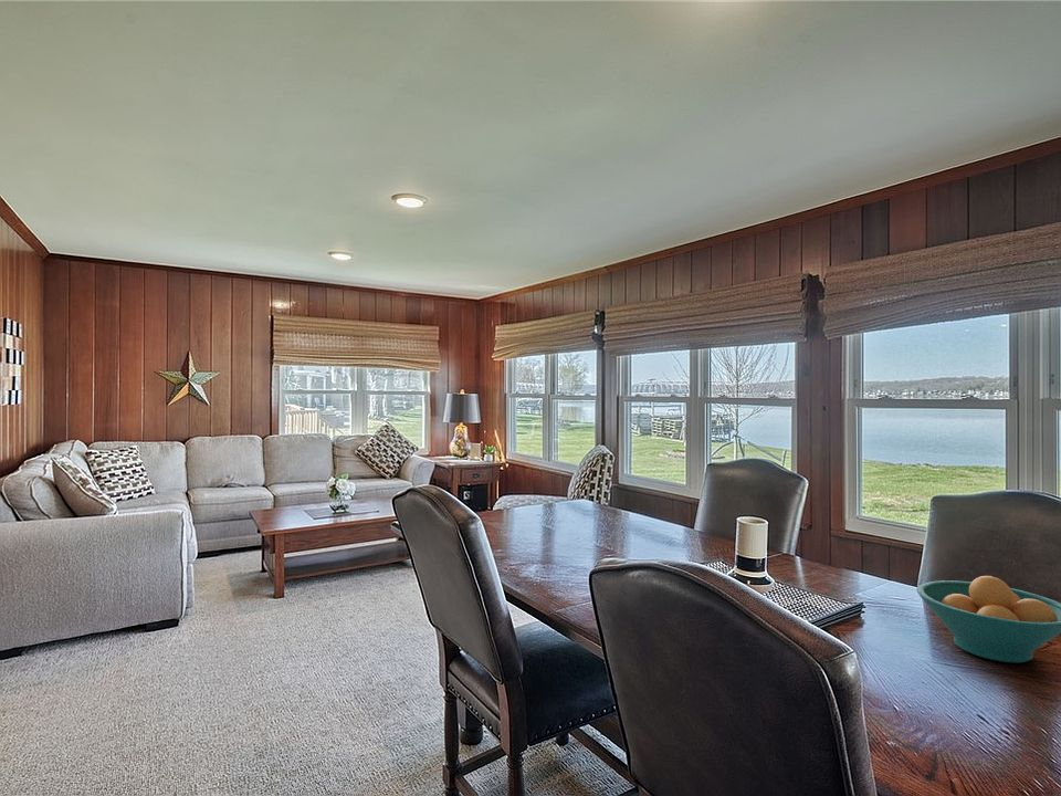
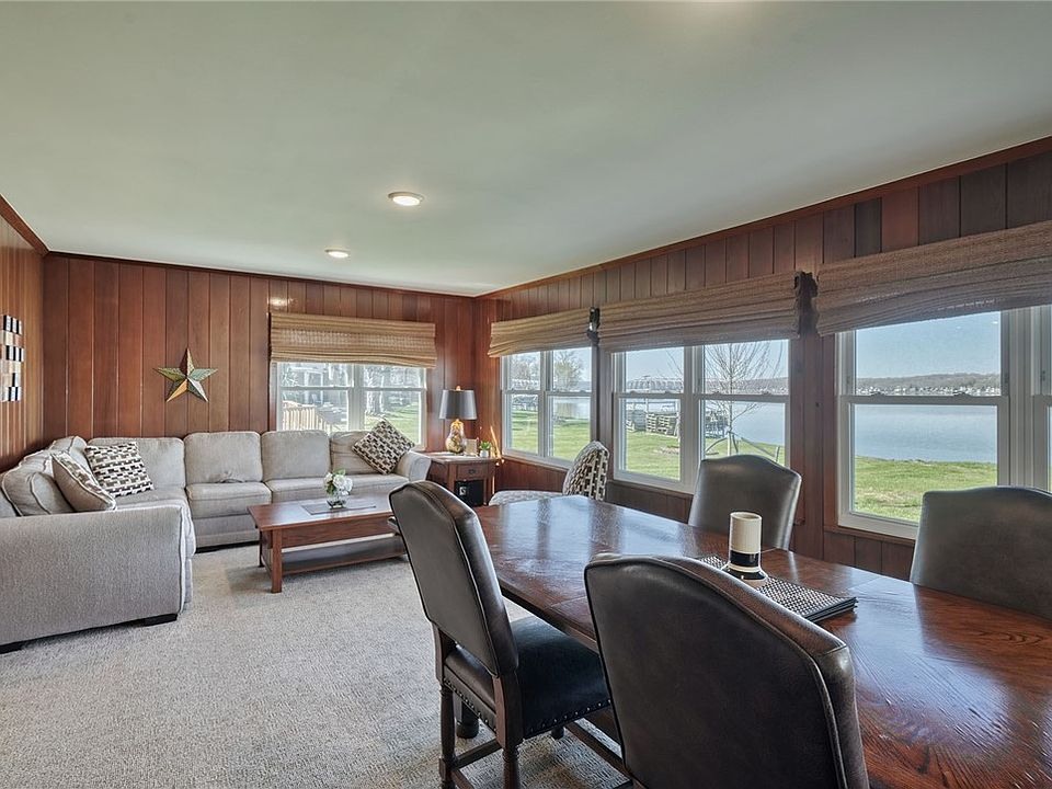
- fruit bowl (991, 614)
